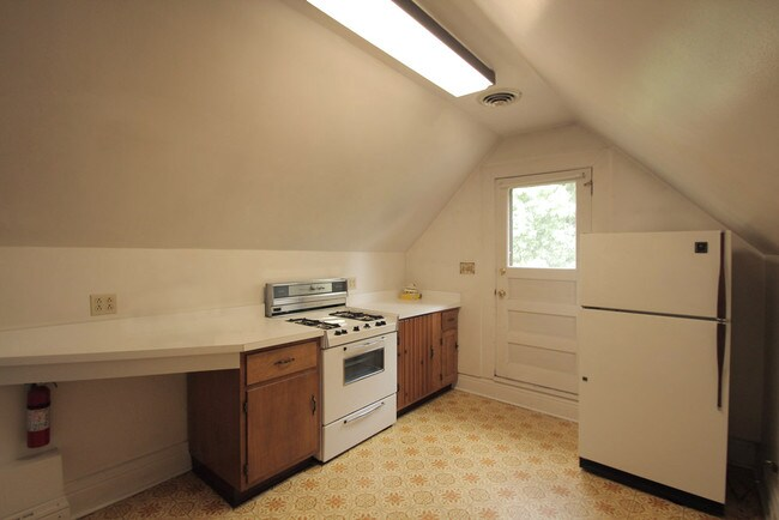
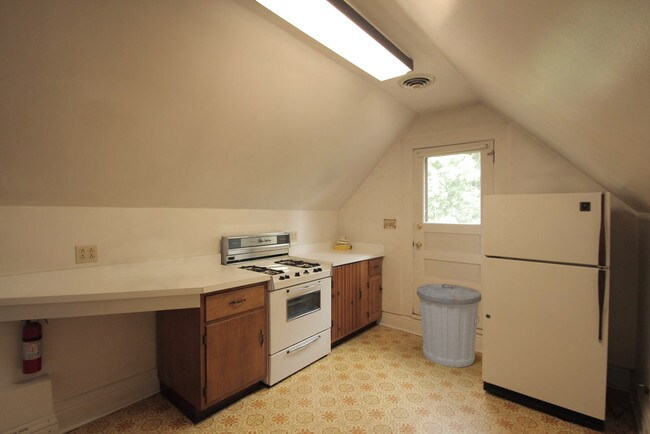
+ trash can (447, 319)
